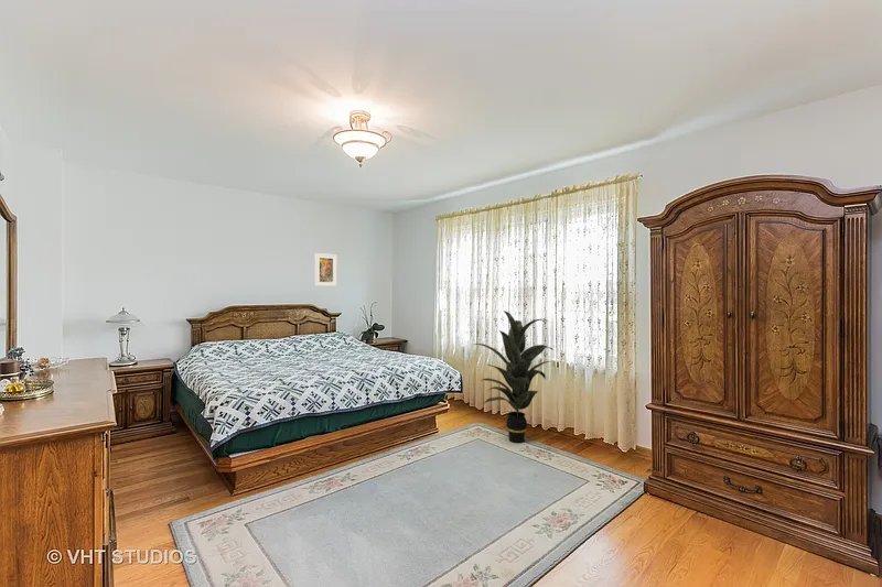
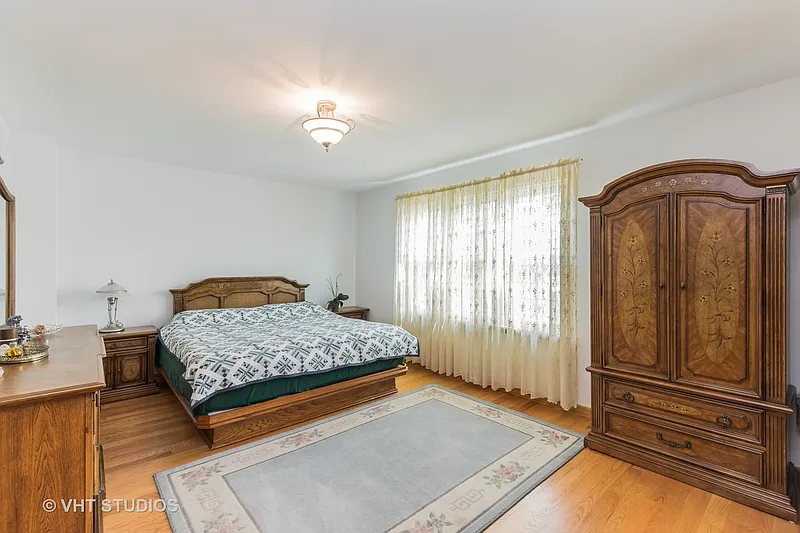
- indoor plant (515, 374)
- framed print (325, 270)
